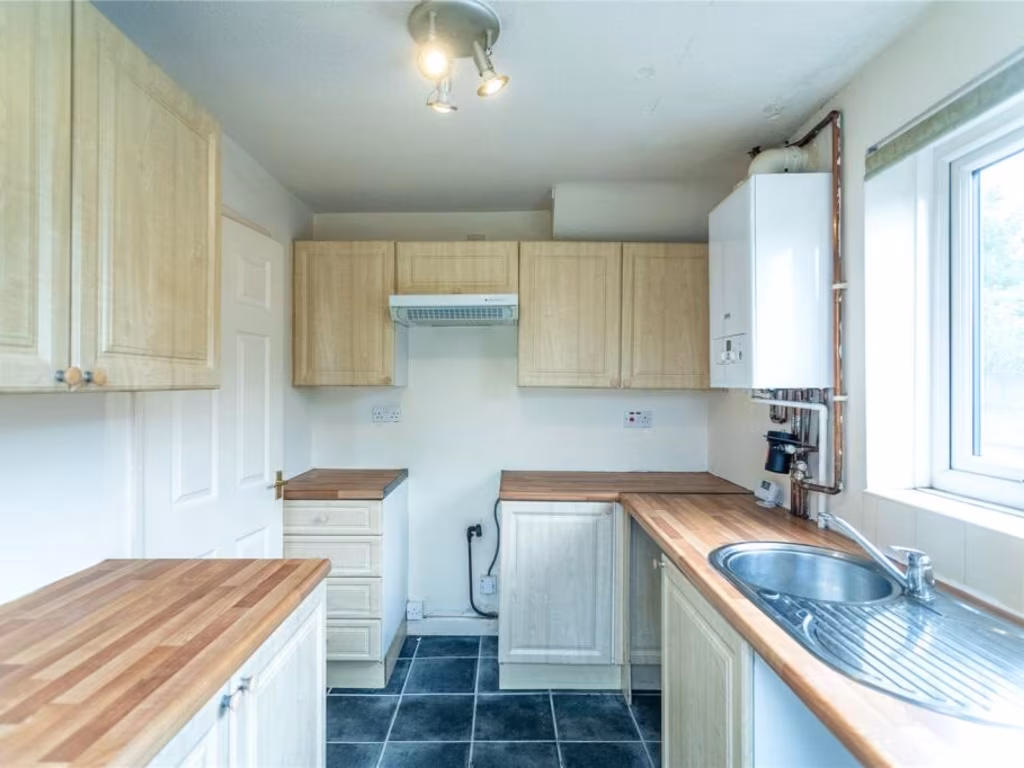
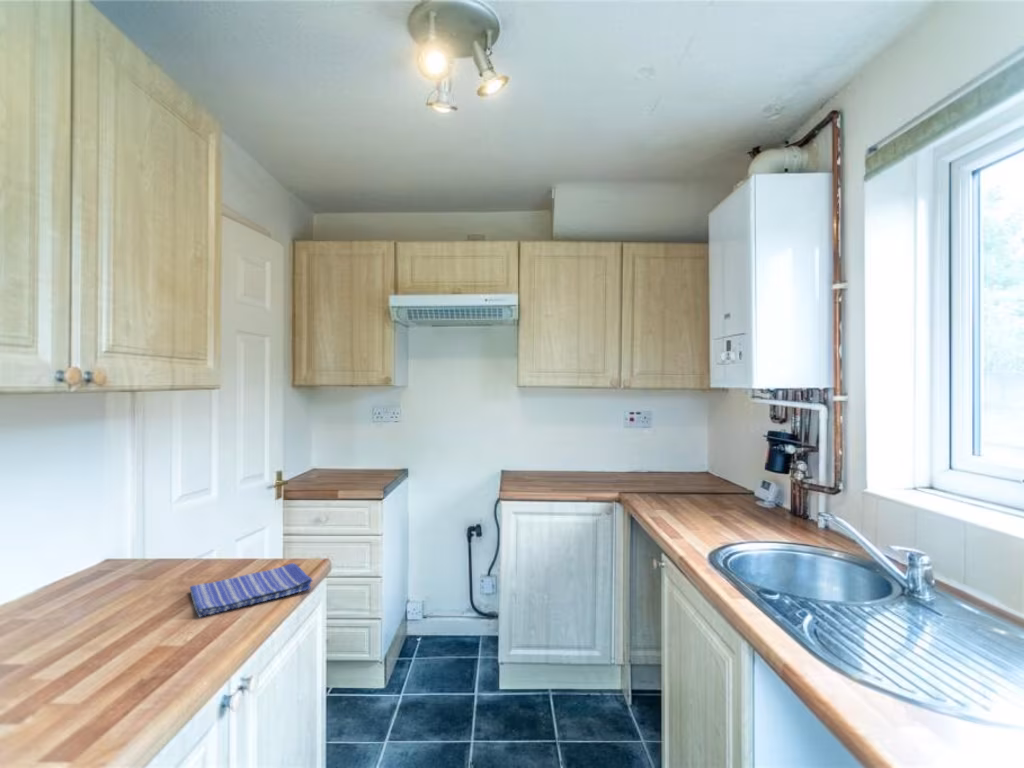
+ dish towel (252, 585)
